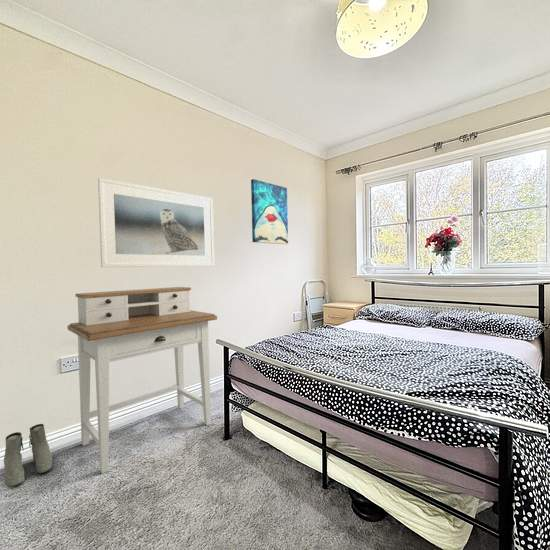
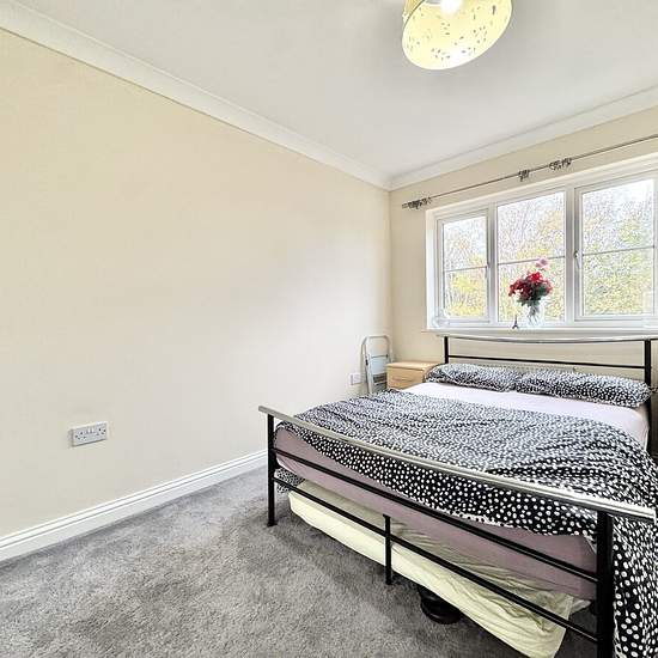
- desk (148, 353)
- boots (30, 448)
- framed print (164, 228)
- wall art (270, 213)
